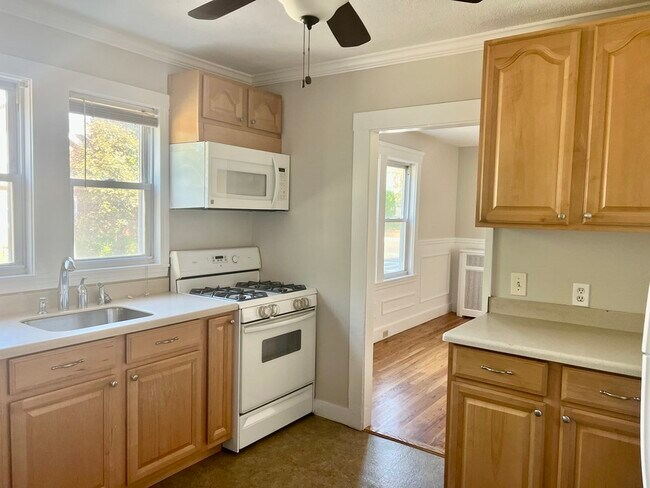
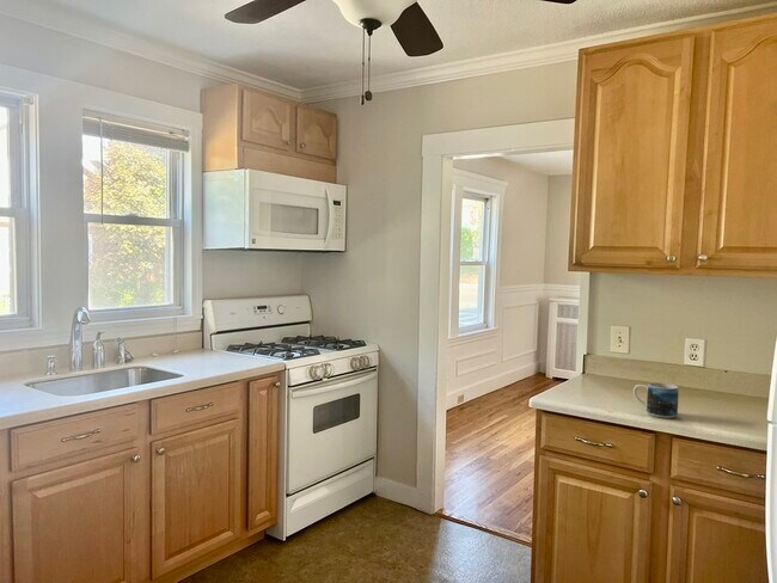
+ mug (655, 398)
